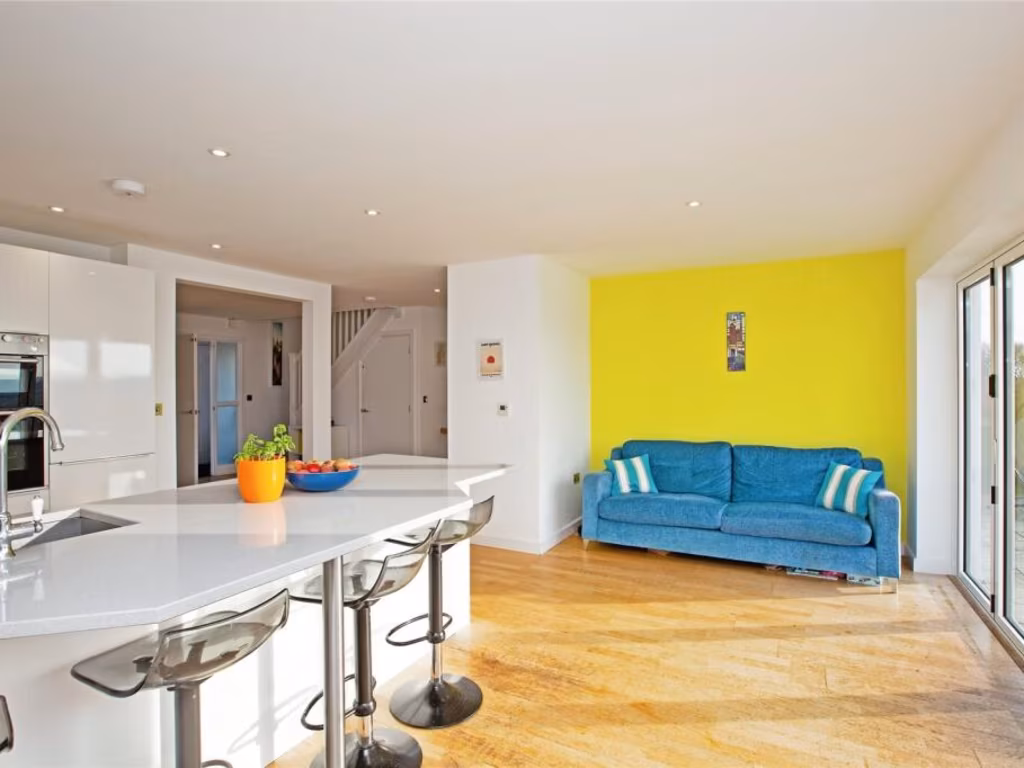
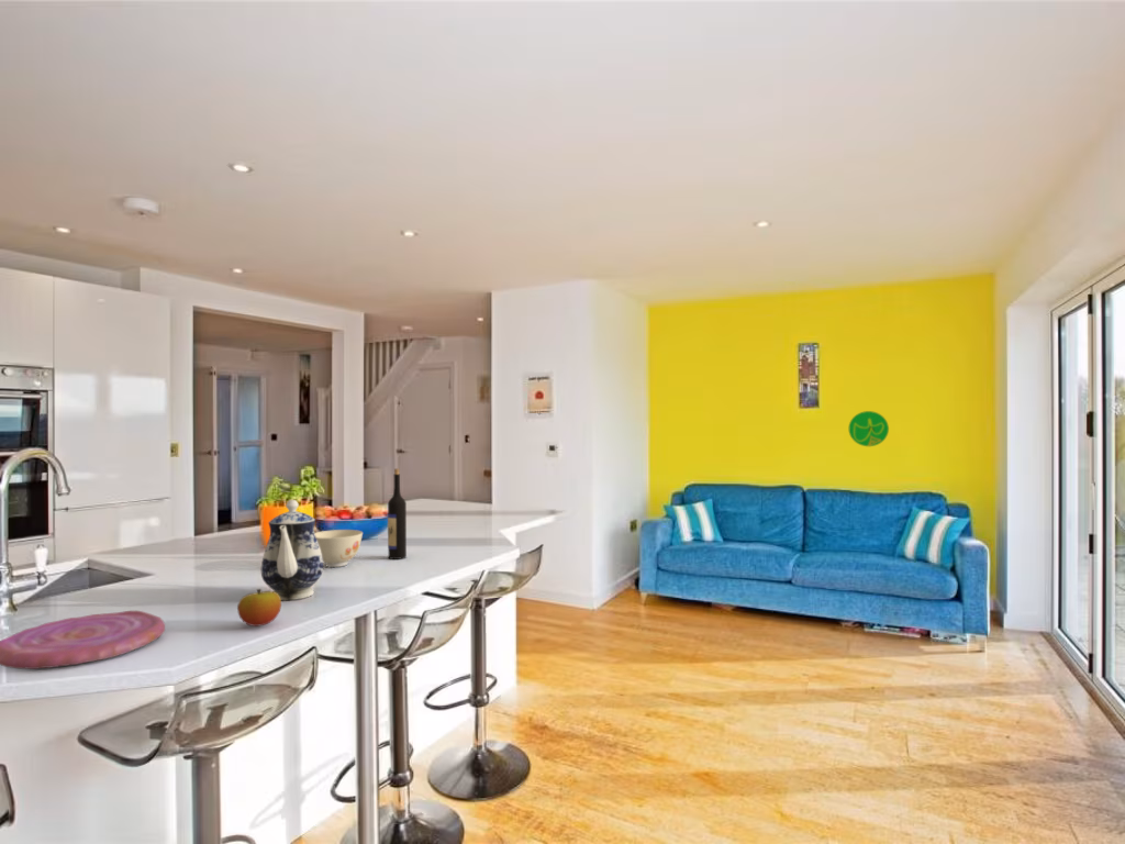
+ apple (259, 607)
+ teapot (292, 547)
+ plate (83, 636)
+ decorative plate (868, 429)
+ wine bottle (397, 512)
+ bowl (336, 548)
